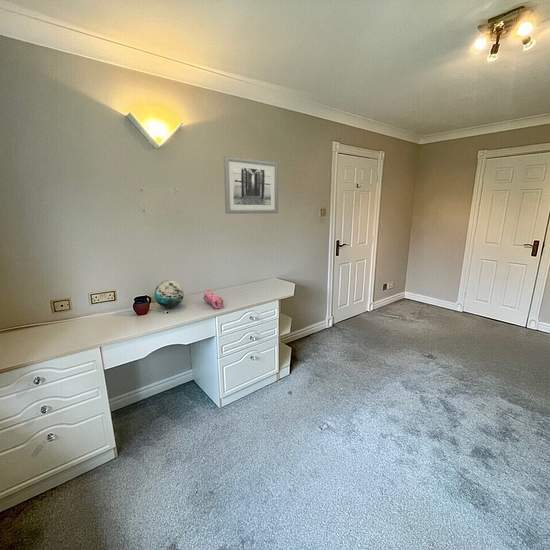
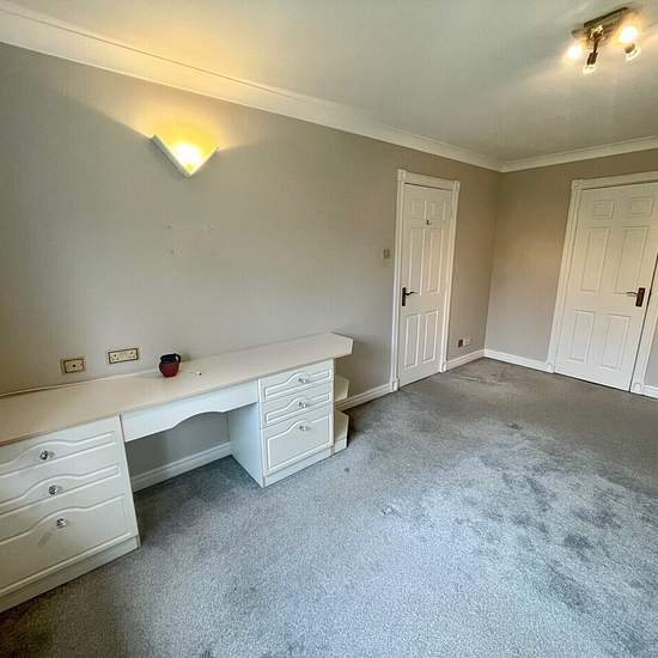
- wall art (253, 187)
- decorative orb (169, 294)
- pencil case (213, 299)
